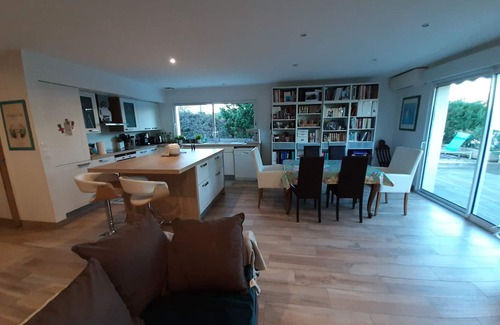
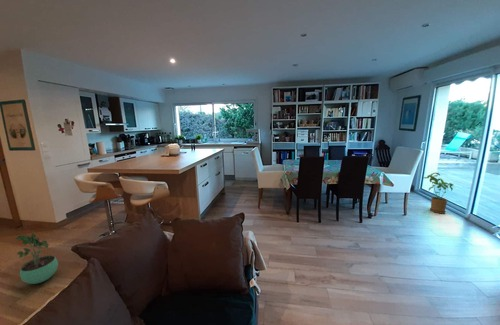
+ house plant (439, 192)
+ potted plant (38, 256)
